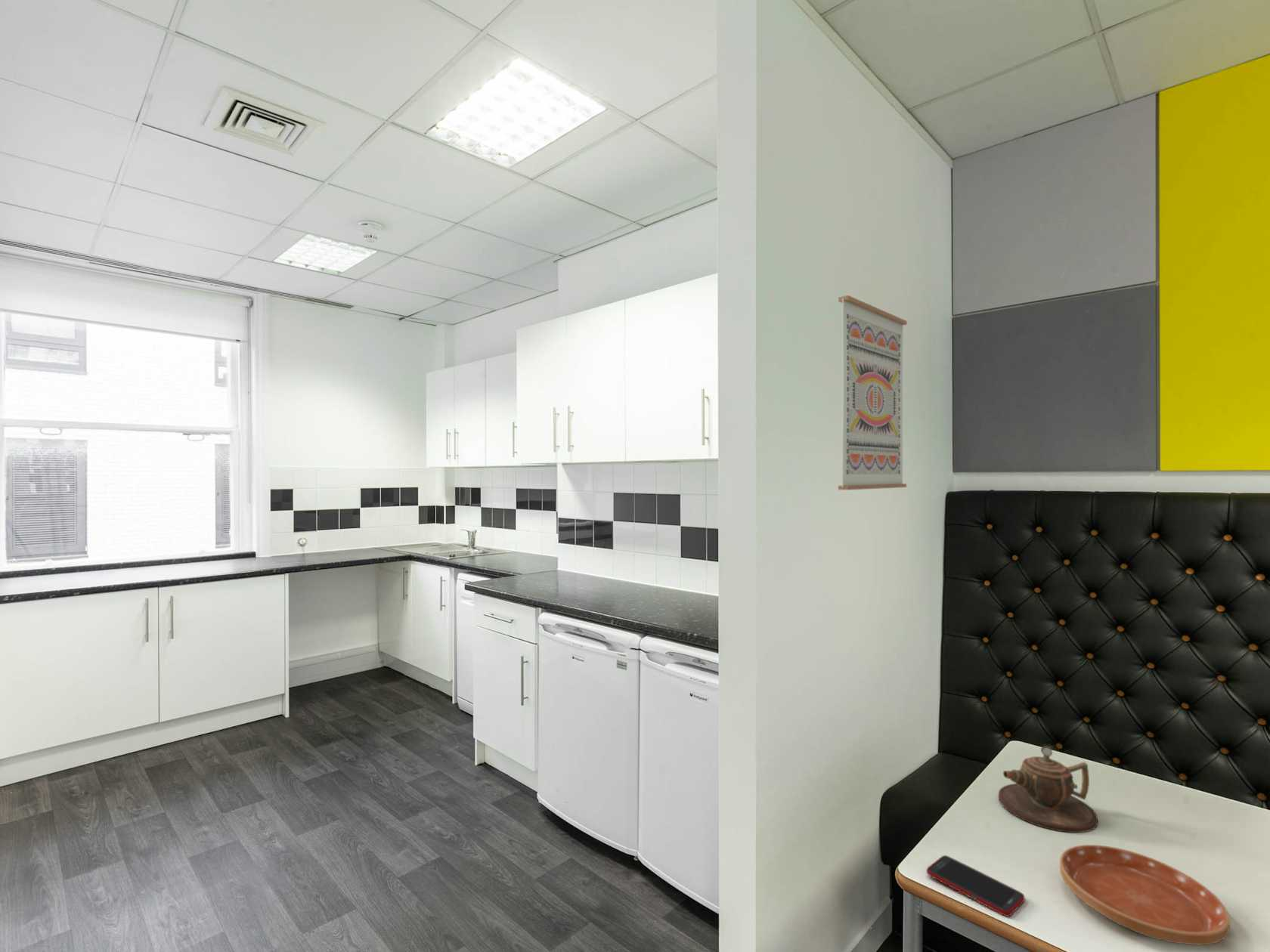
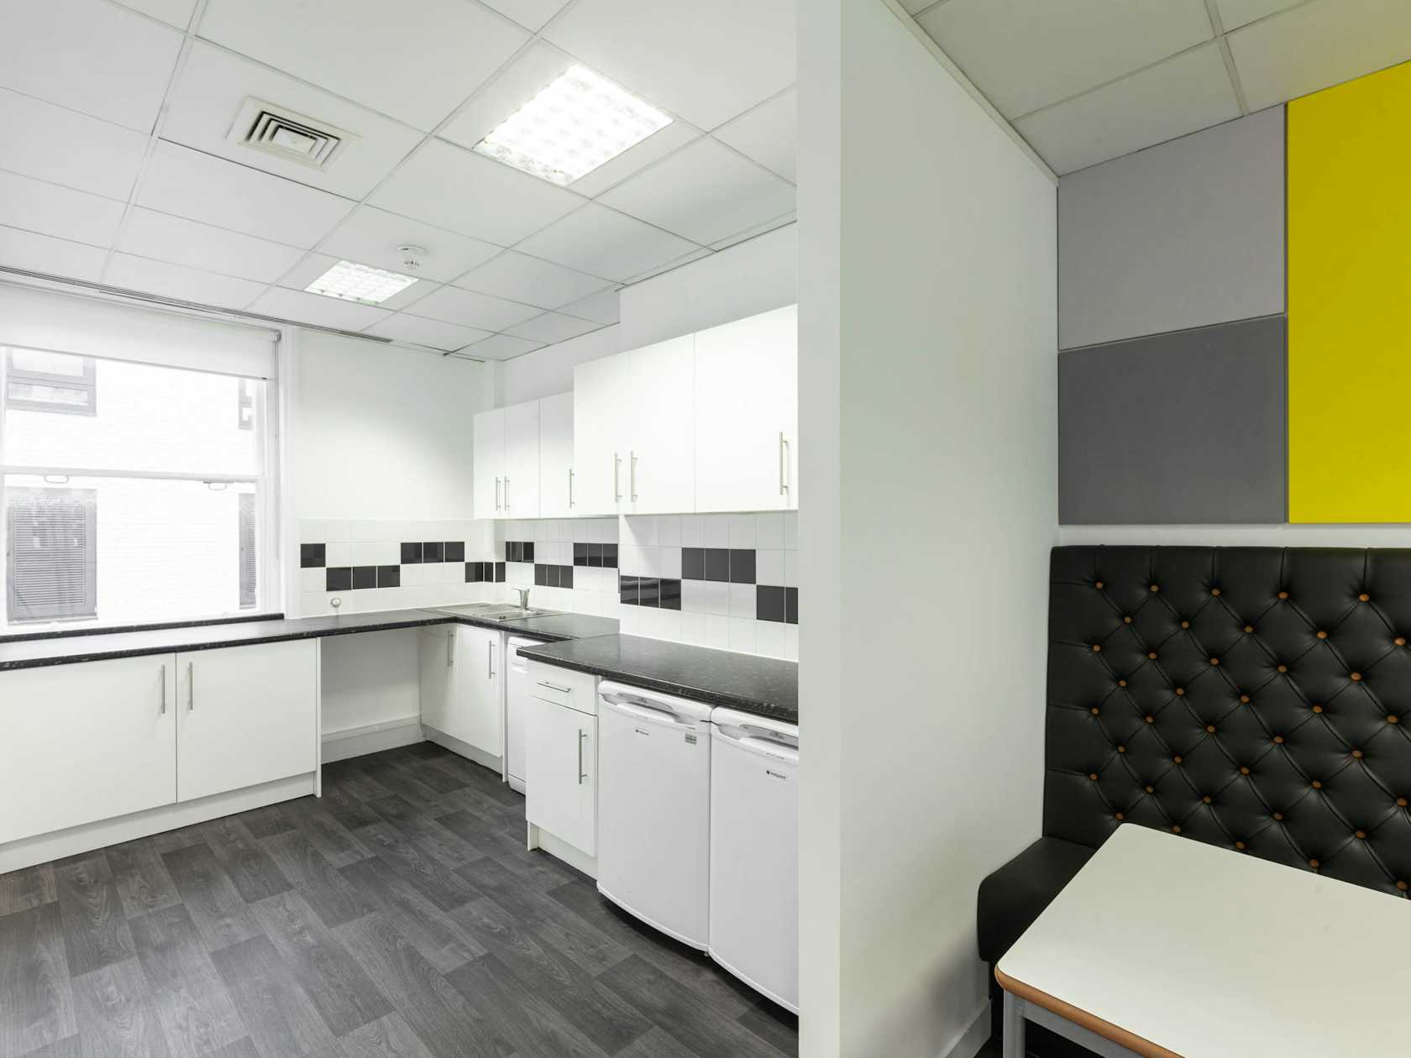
- teapot (1046, 777)
- saucer (1138, 894)
- wall art (875, 399)
- cell phone (974, 884)
